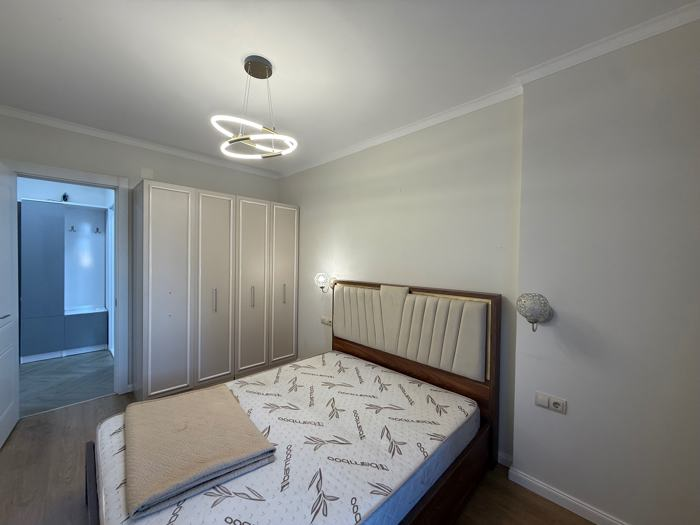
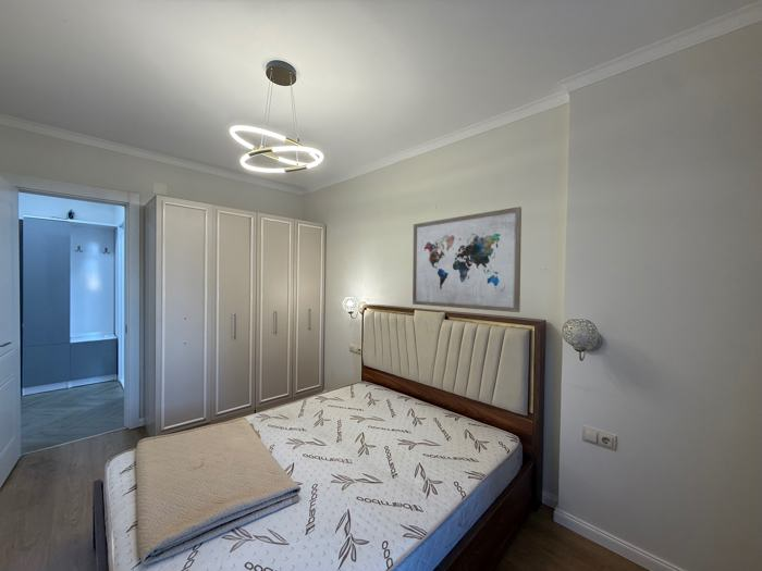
+ wall art (459, 262)
